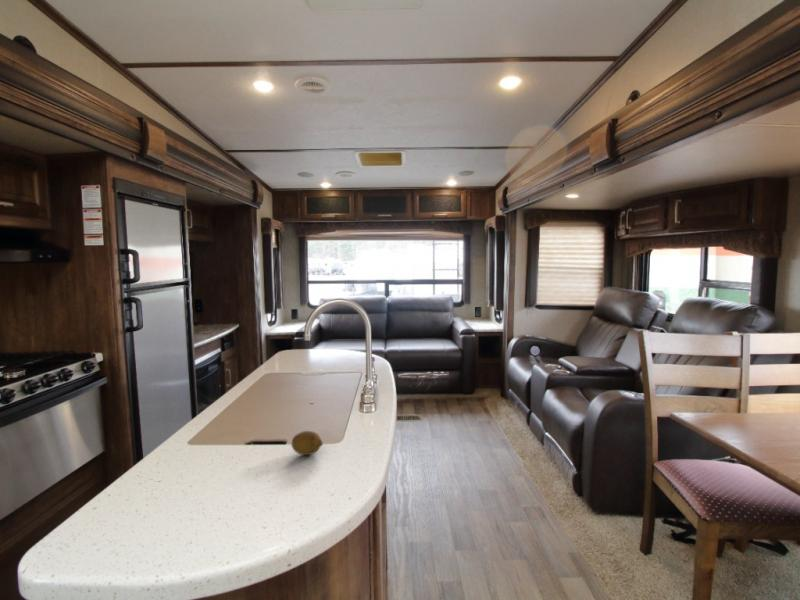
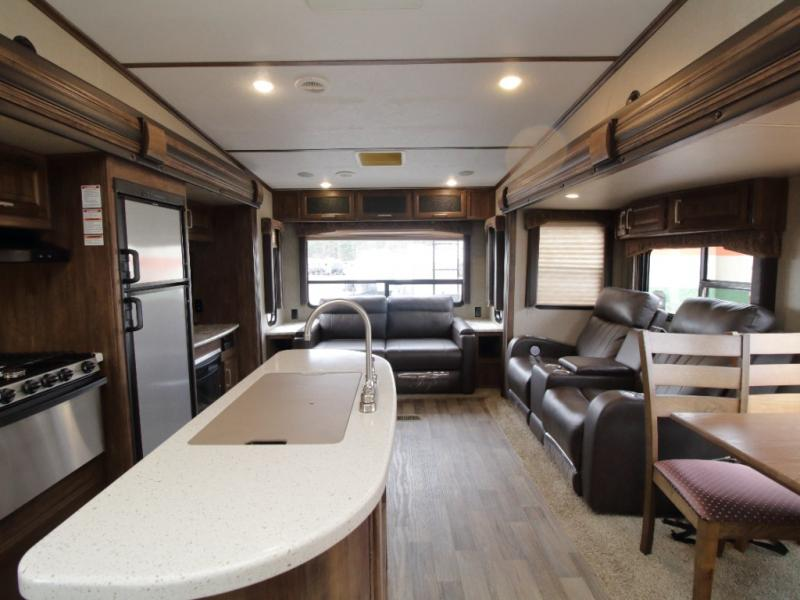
- fruit (307, 443)
